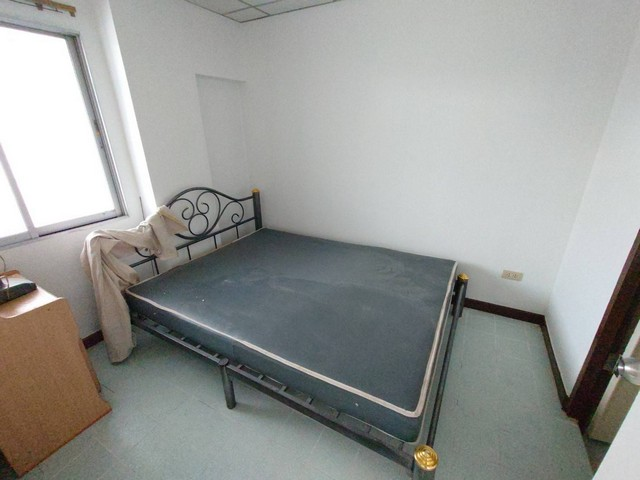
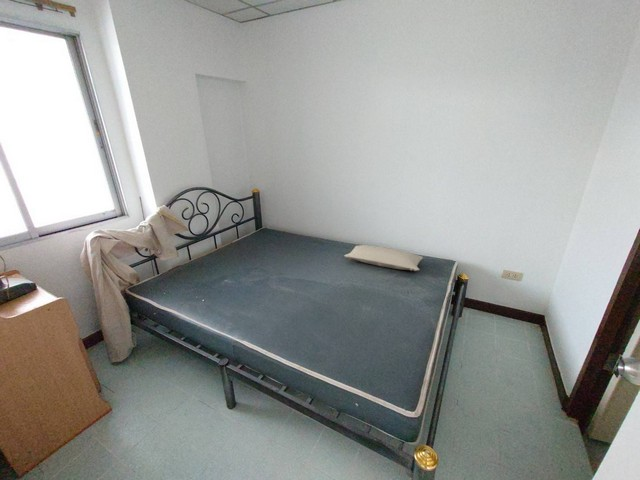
+ pillow (383, 256)
